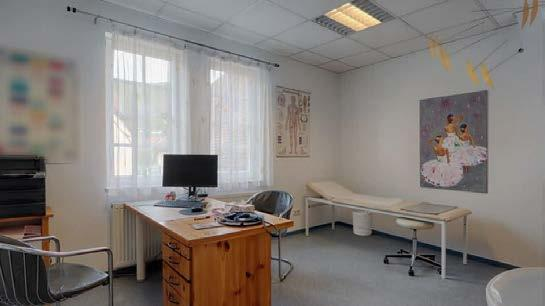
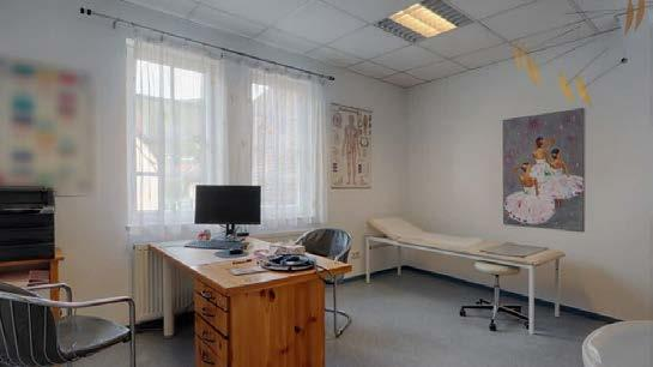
- waste bin (362, 222)
